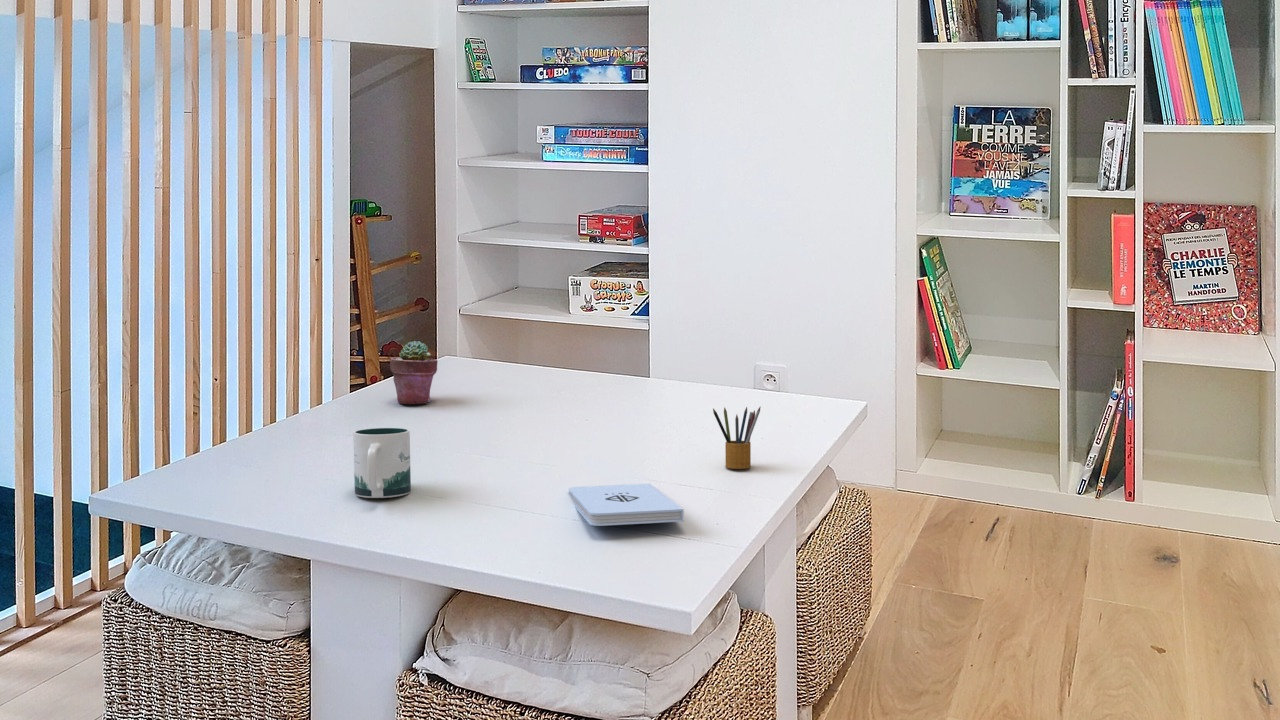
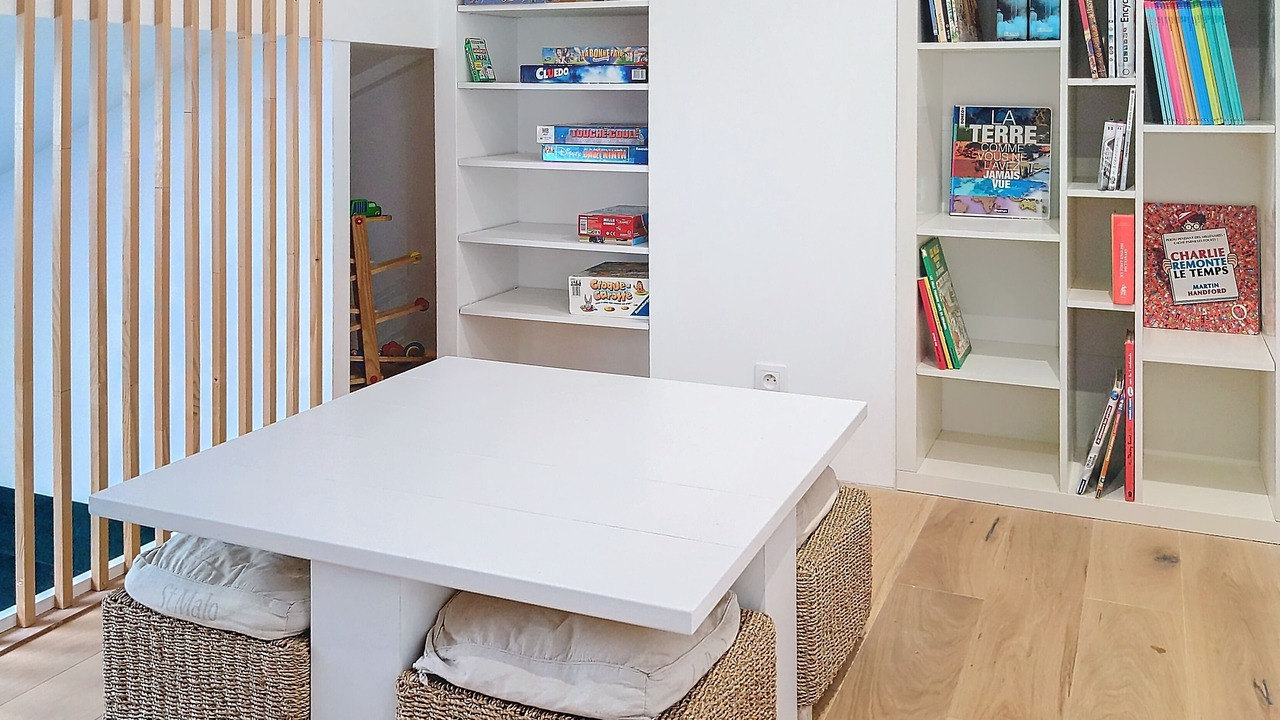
- pencil box (736, 436)
- potted succulent (413, 371)
- notepad (622, 503)
- mug (379, 464)
